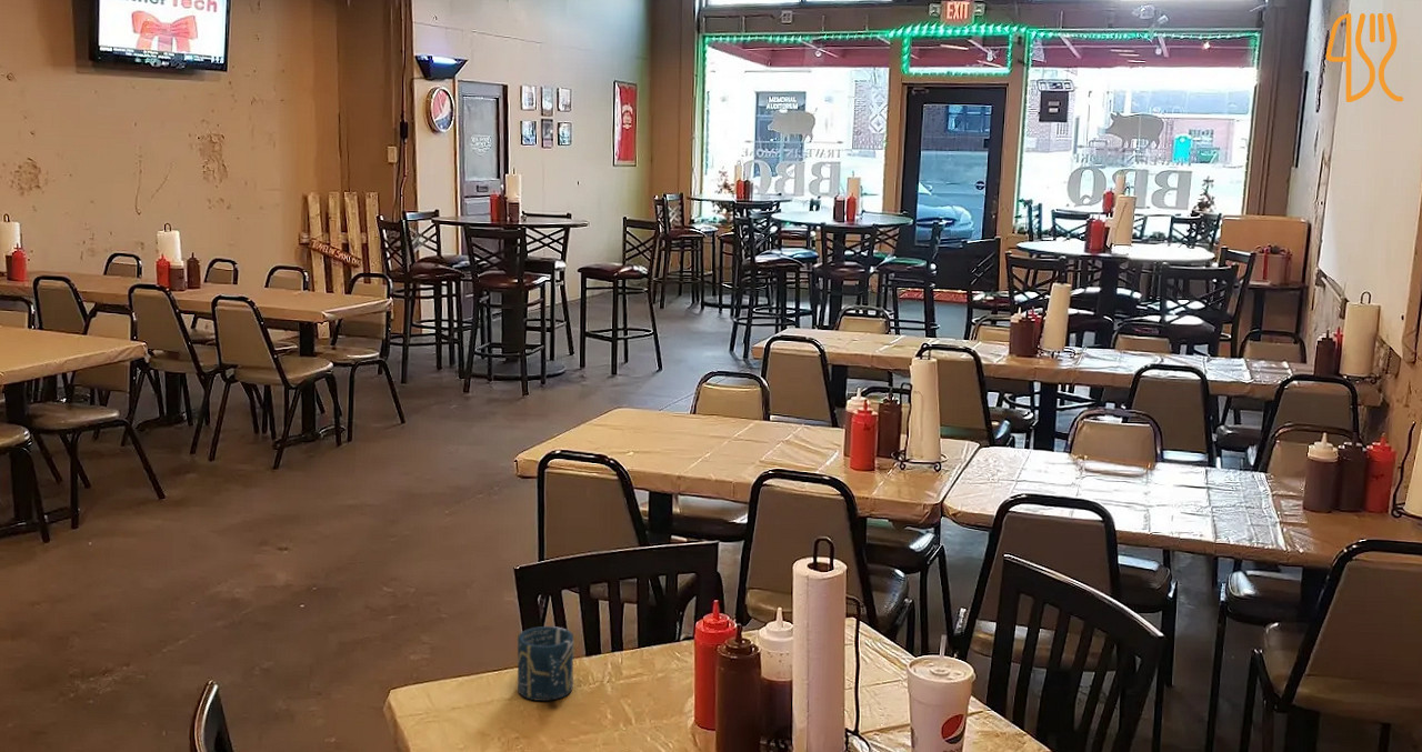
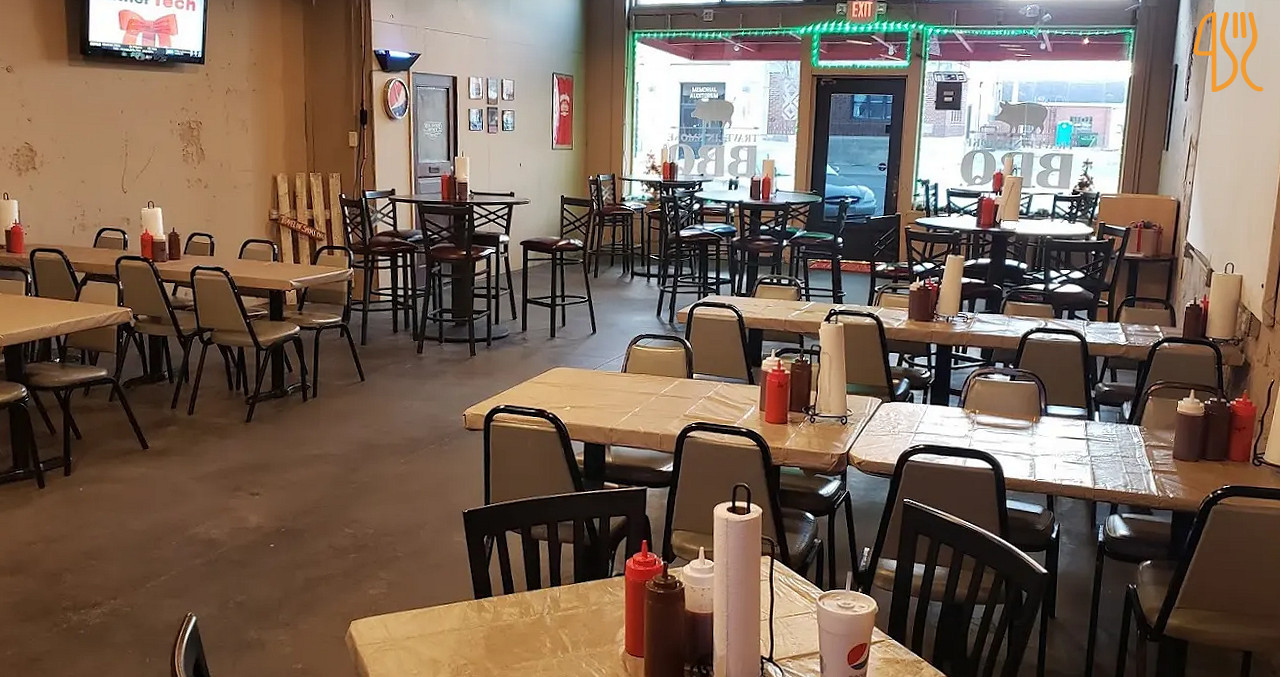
- cup (547, 666)
